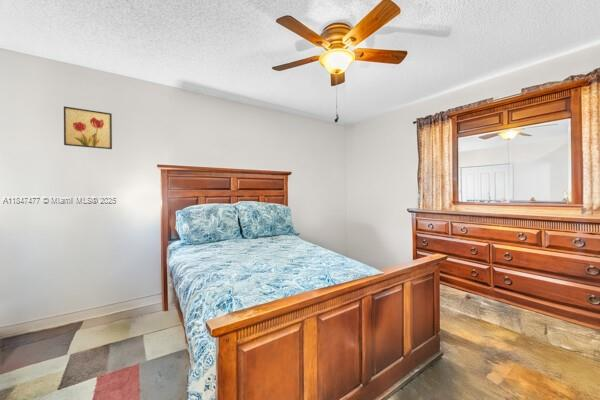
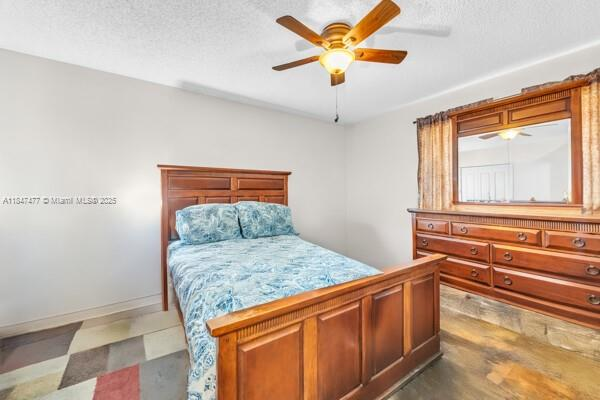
- wall art (89, 128)
